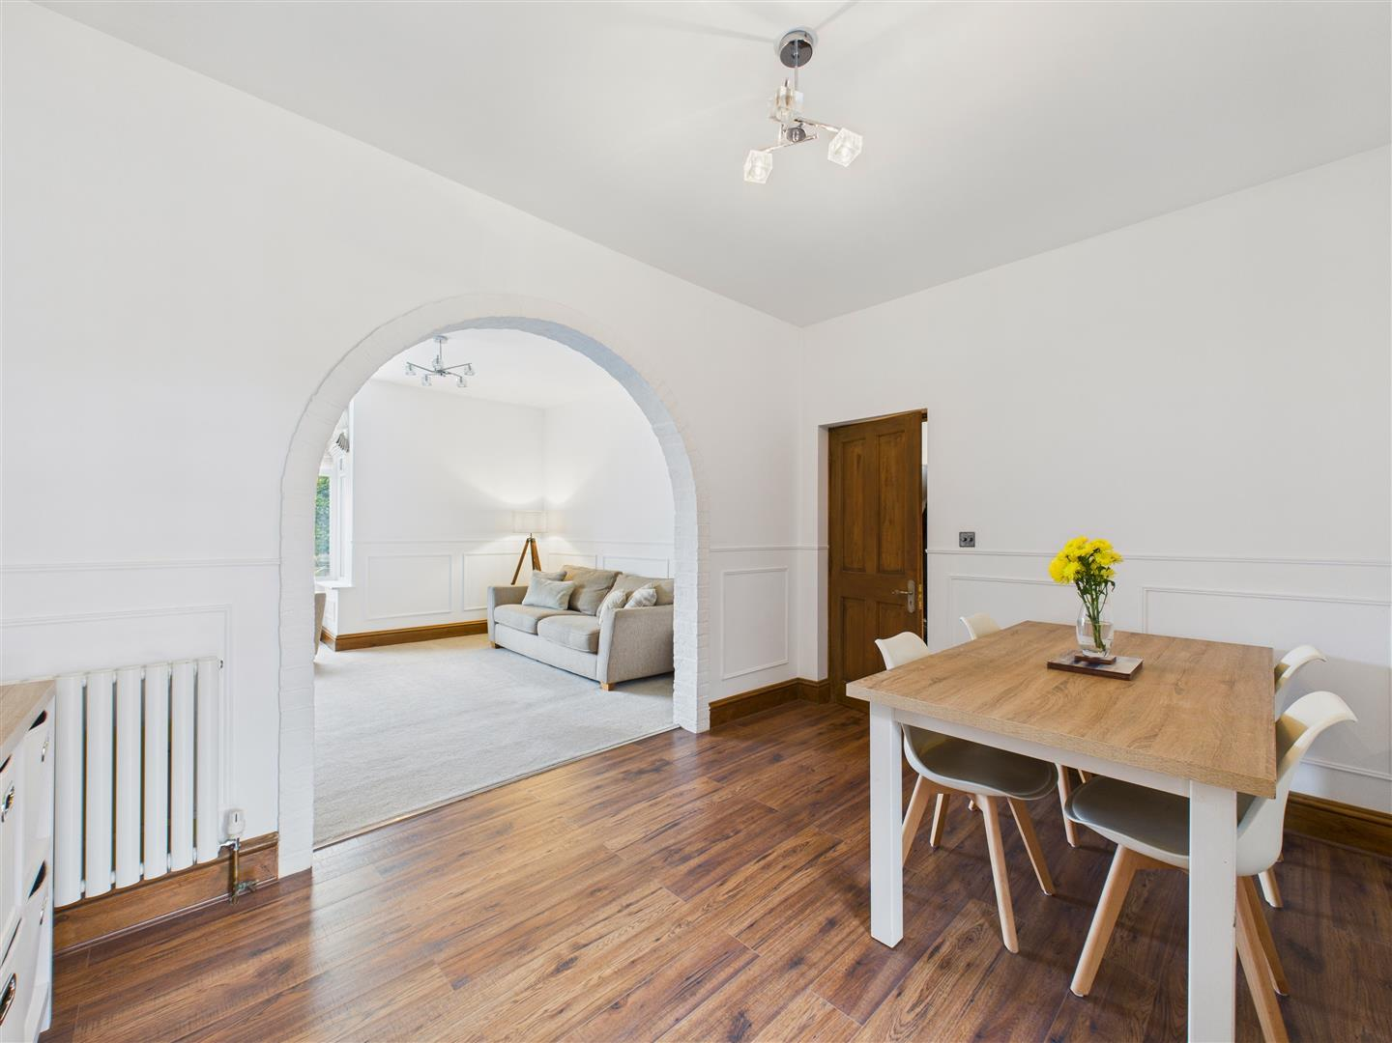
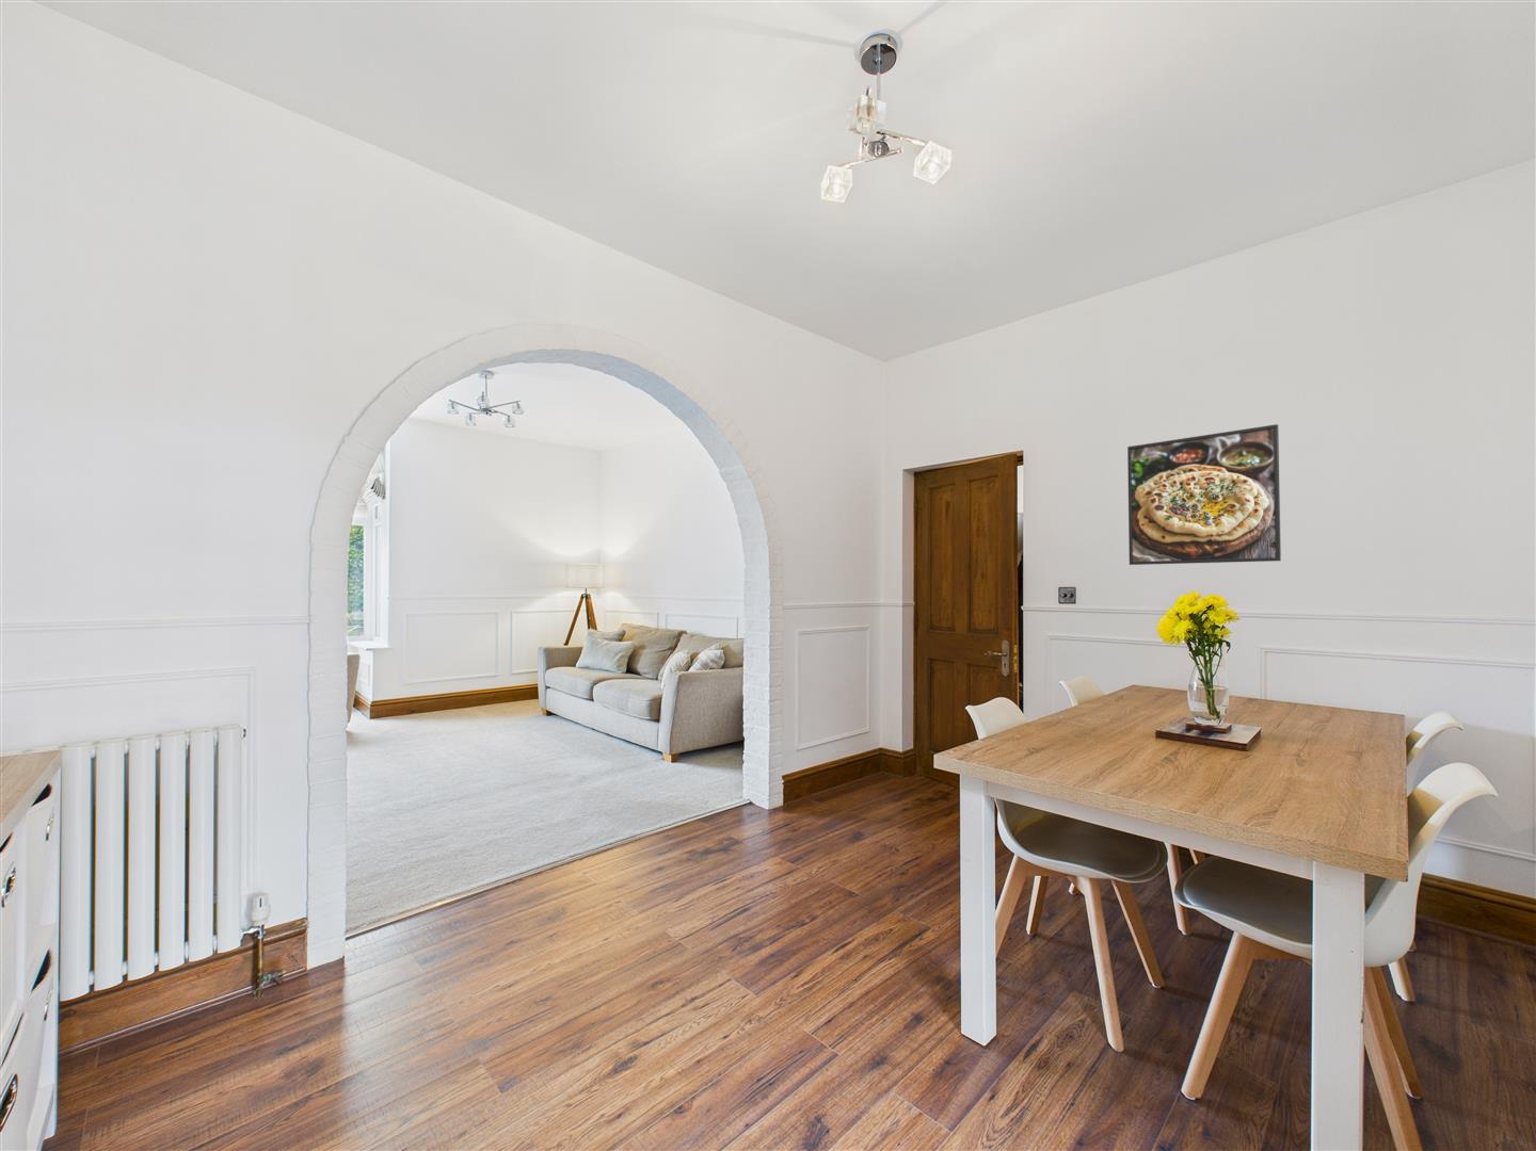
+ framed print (1197, 499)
